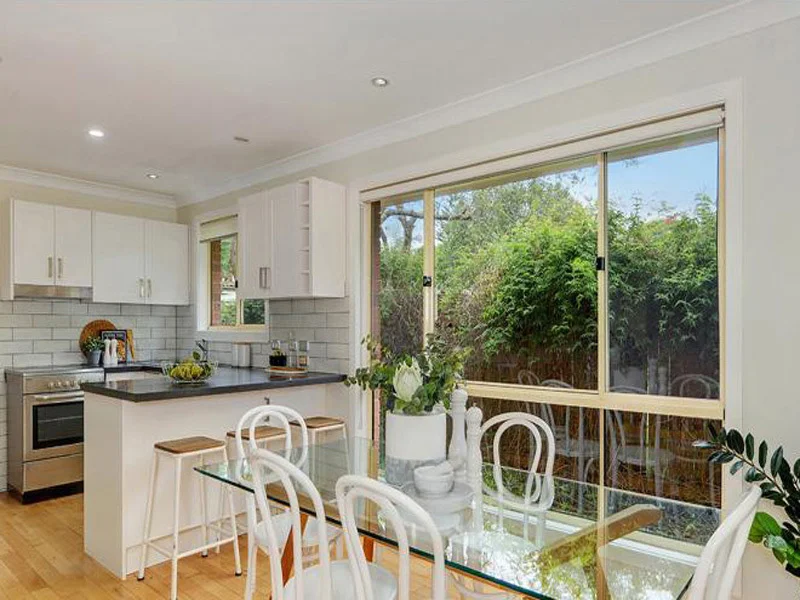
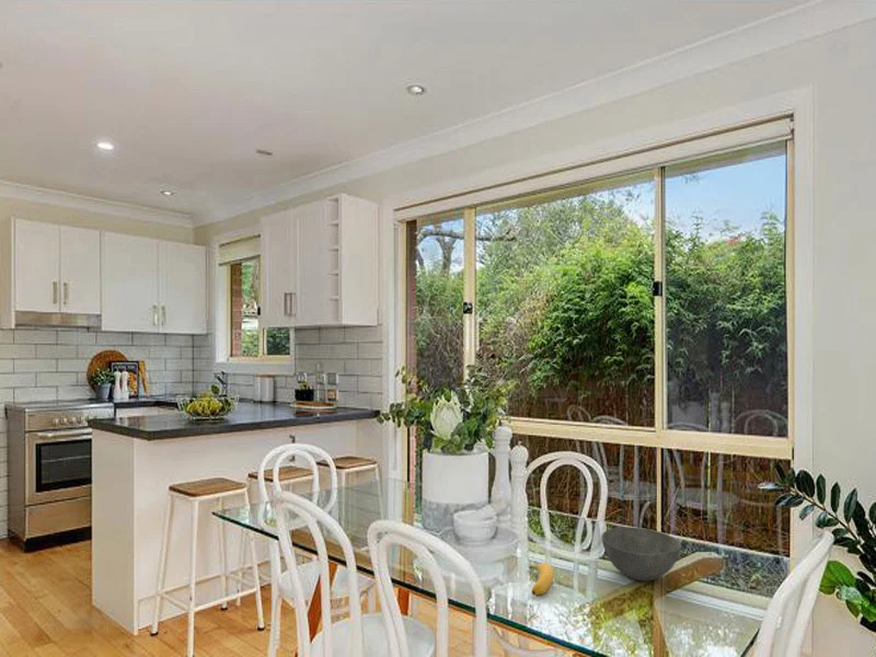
+ banana (540, 575)
+ bowl (639, 556)
